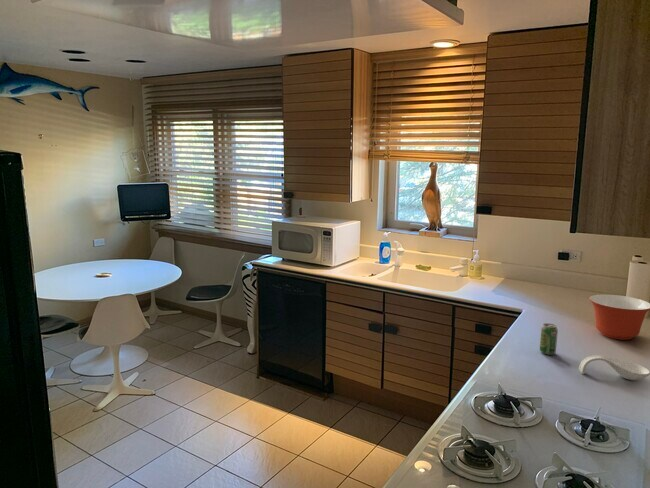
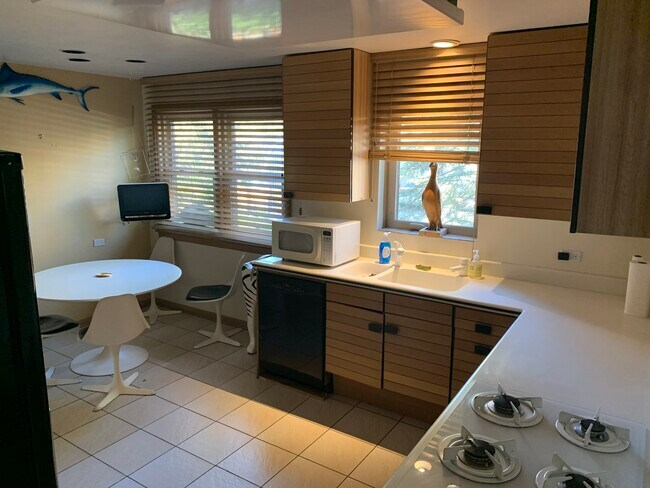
- beverage can (548, 338)
- spoon rest (614, 366)
- mixing bowl (618, 318)
